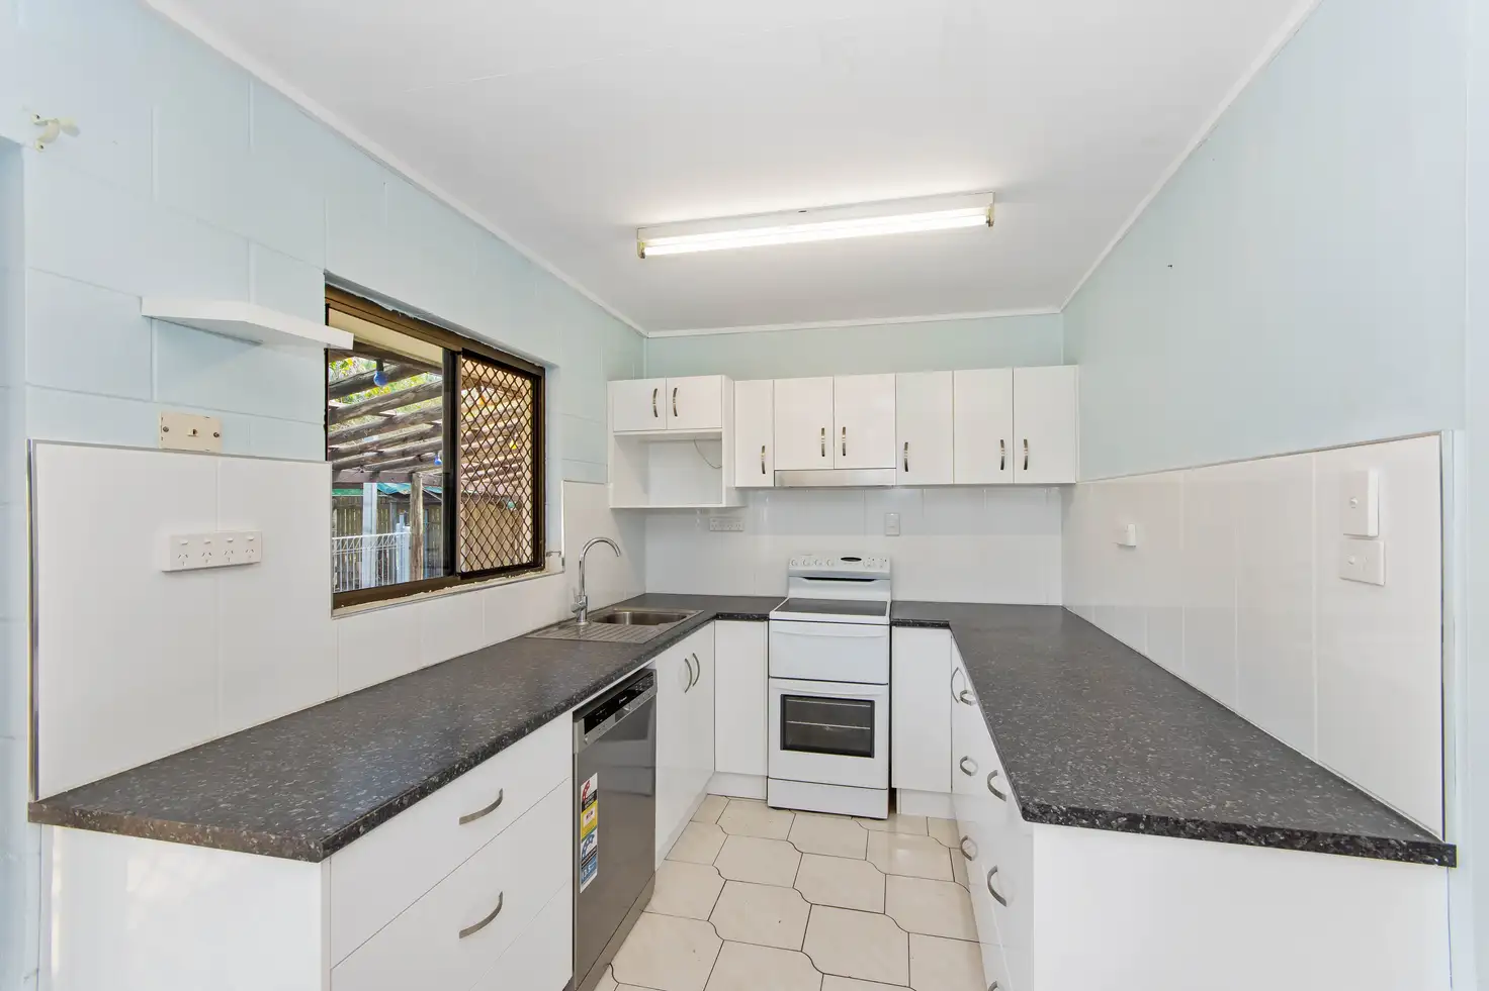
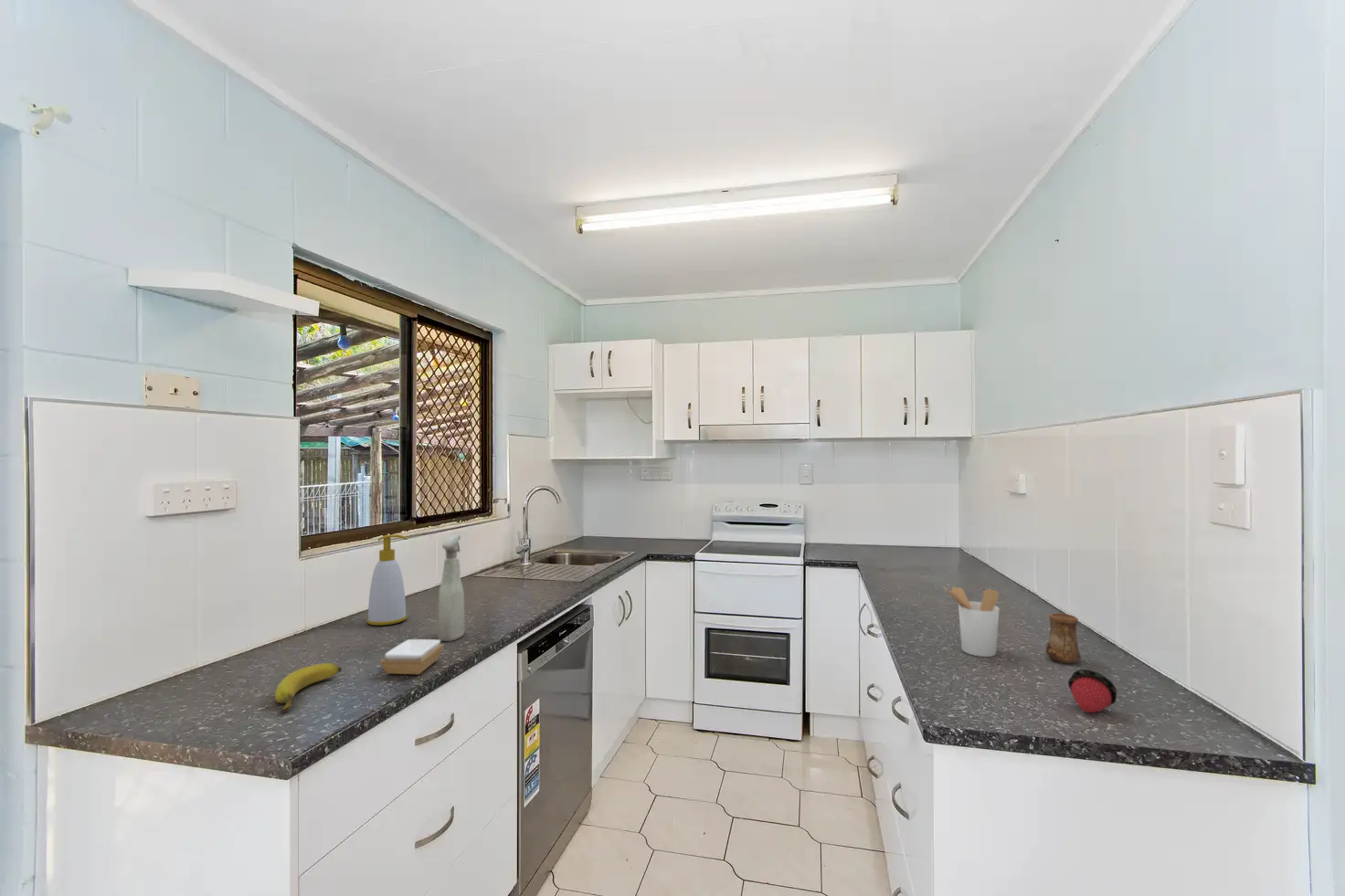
+ spray bottle (451, 586)
+ utensil holder (969, 617)
+ soap dish (413, 657)
+ banana (302, 683)
+ cup (1063, 638)
+ soap bottle (387, 577)
+ fruit (1090, 690)
